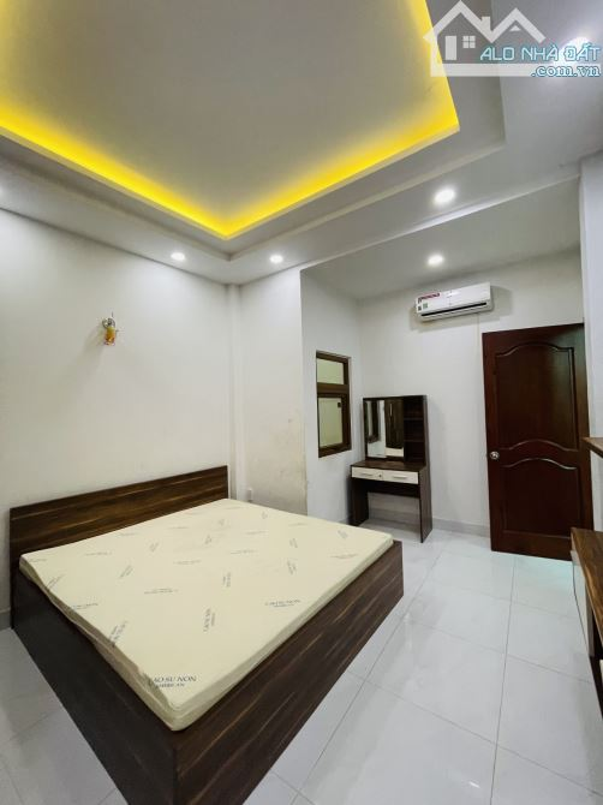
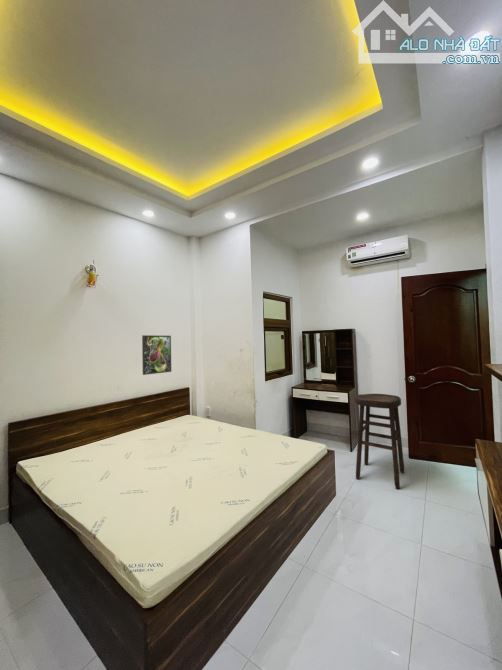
+ stool (378, 435)
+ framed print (157, 354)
